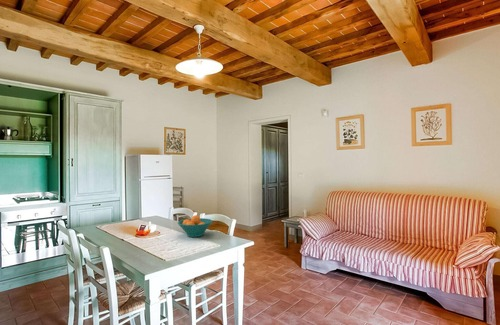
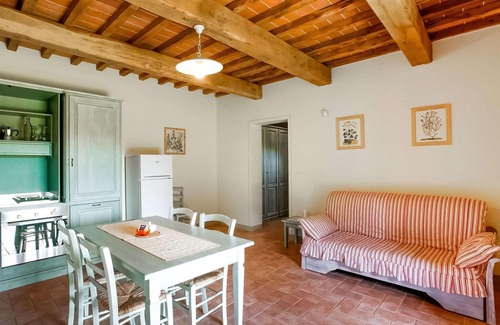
- fruit bowl (195, 225)
